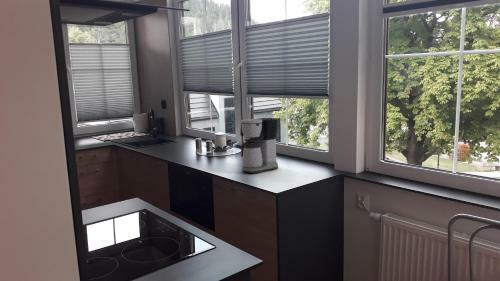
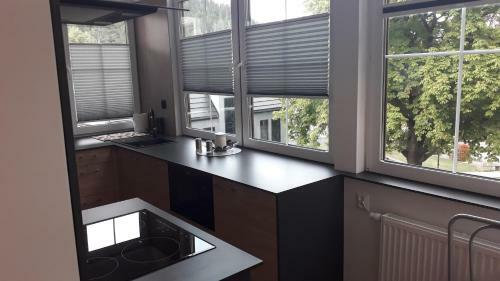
- coffee maker (257, 143)
